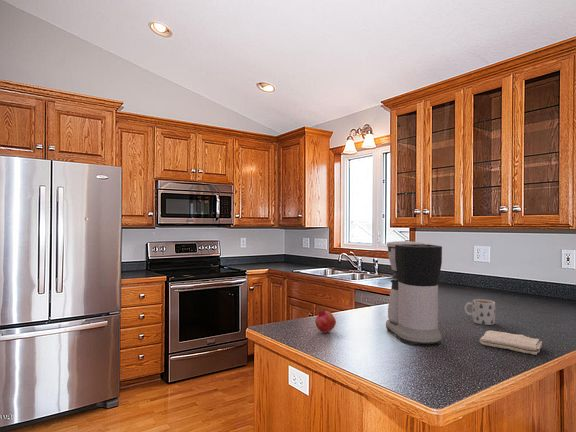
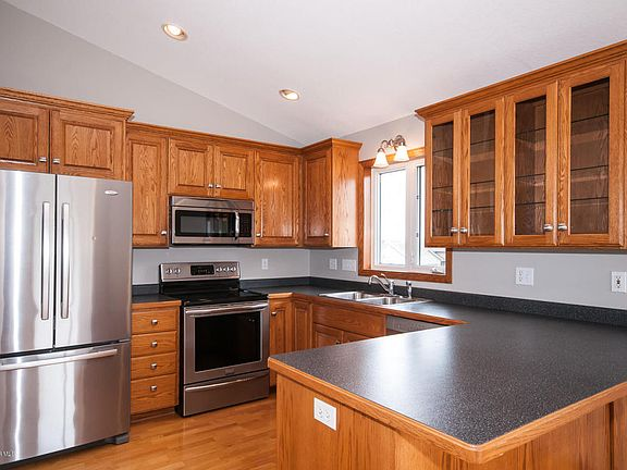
- mug (479, 311)
- fruit (325, 320)
- washcloth (510, 341)
- coffee maker (417, 288)
